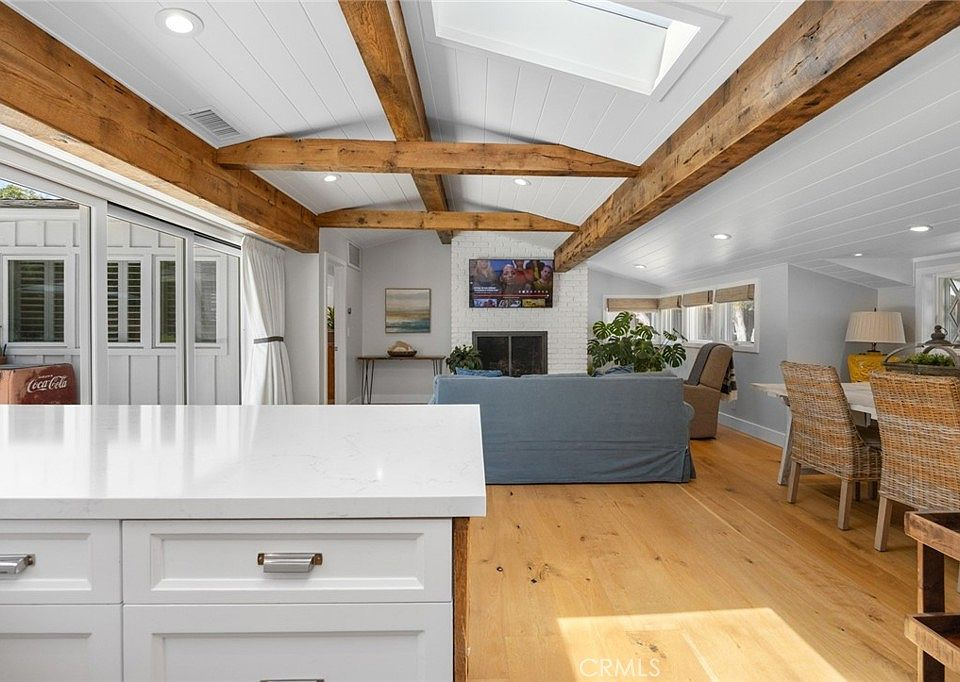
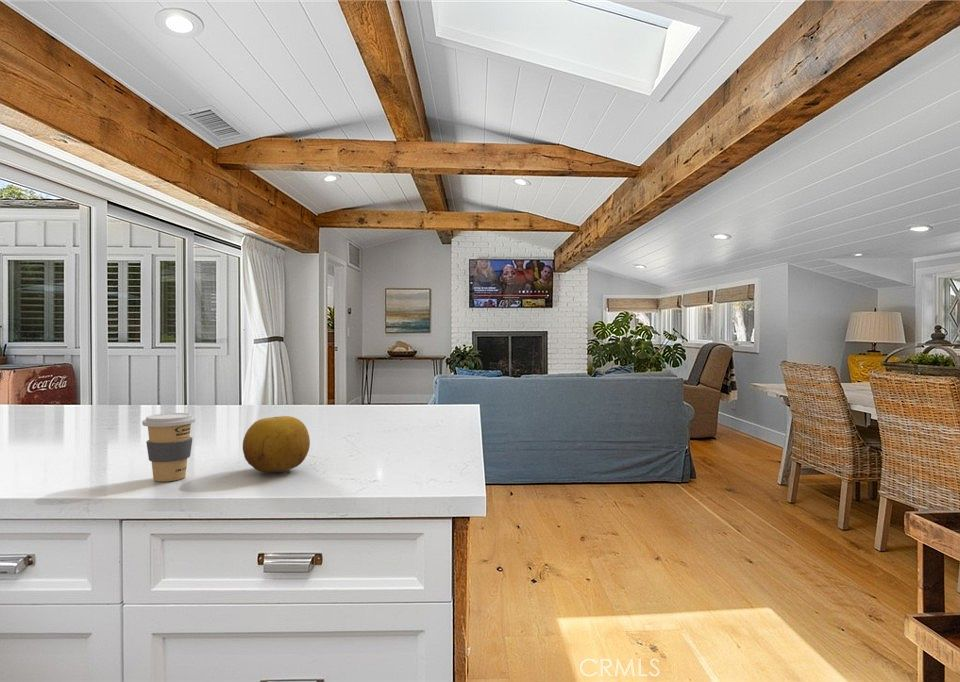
+ fruit (276, 443)
+ coffee cup (169, 446)
